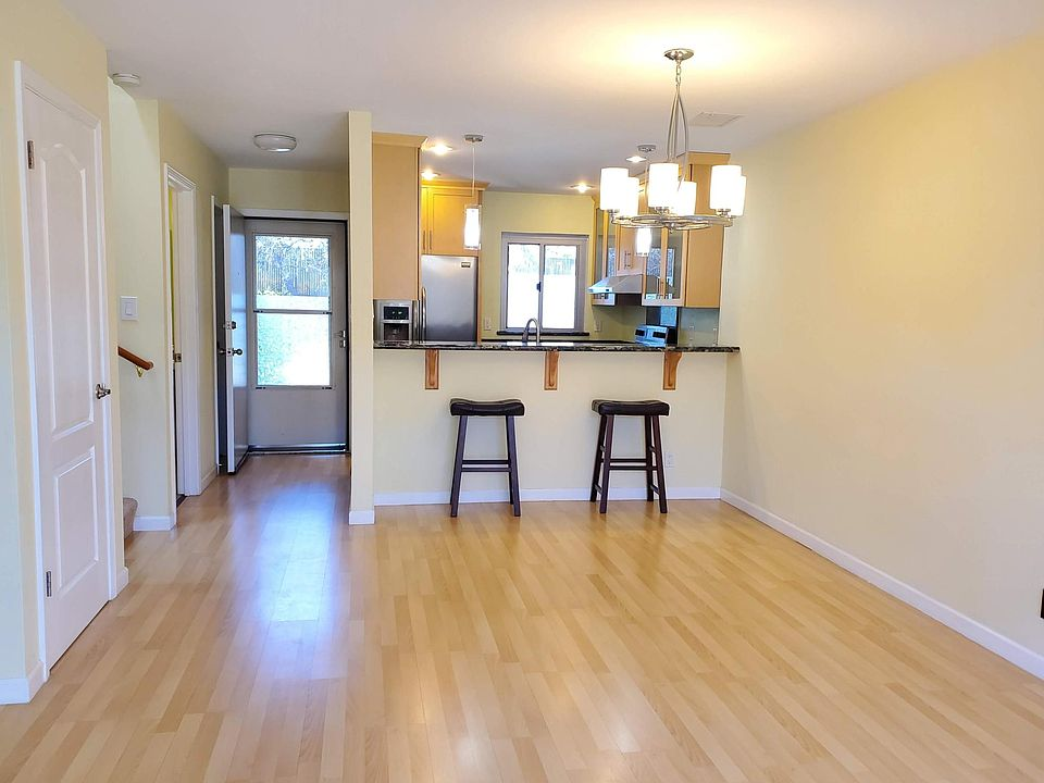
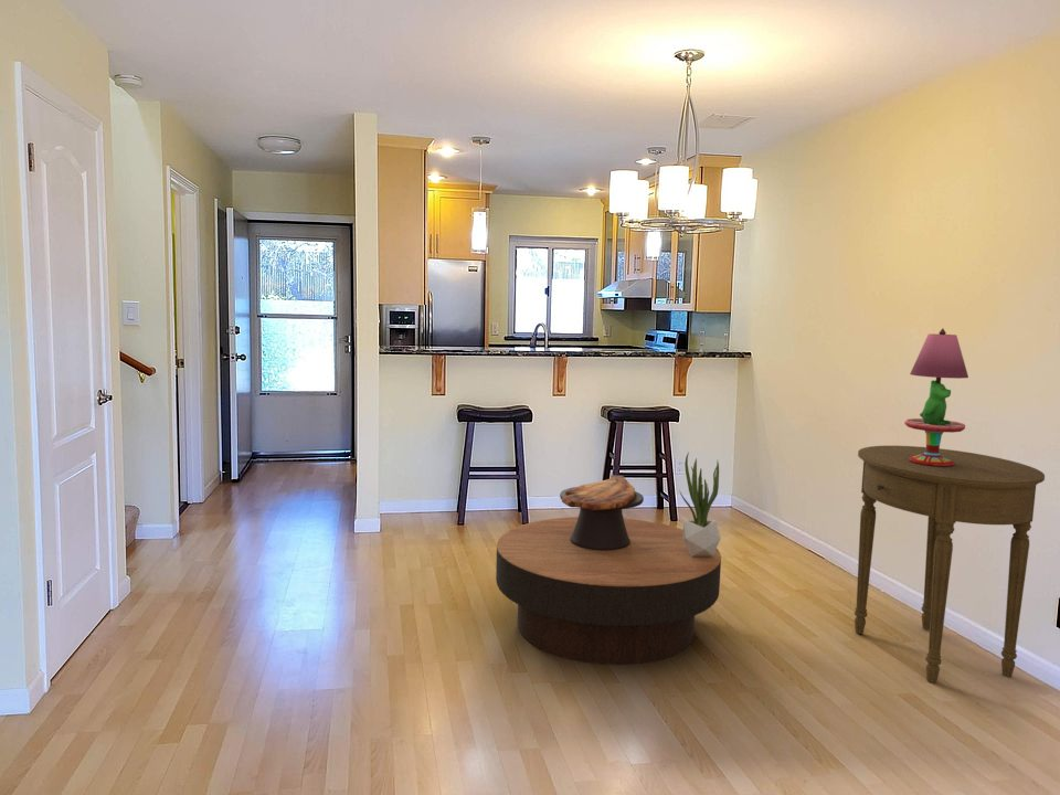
+ potted plant (700, 505)
+ side table (936, 559)
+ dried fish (604, 513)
+ table lamp (936, 395)
+ coffee table (605, 585)
